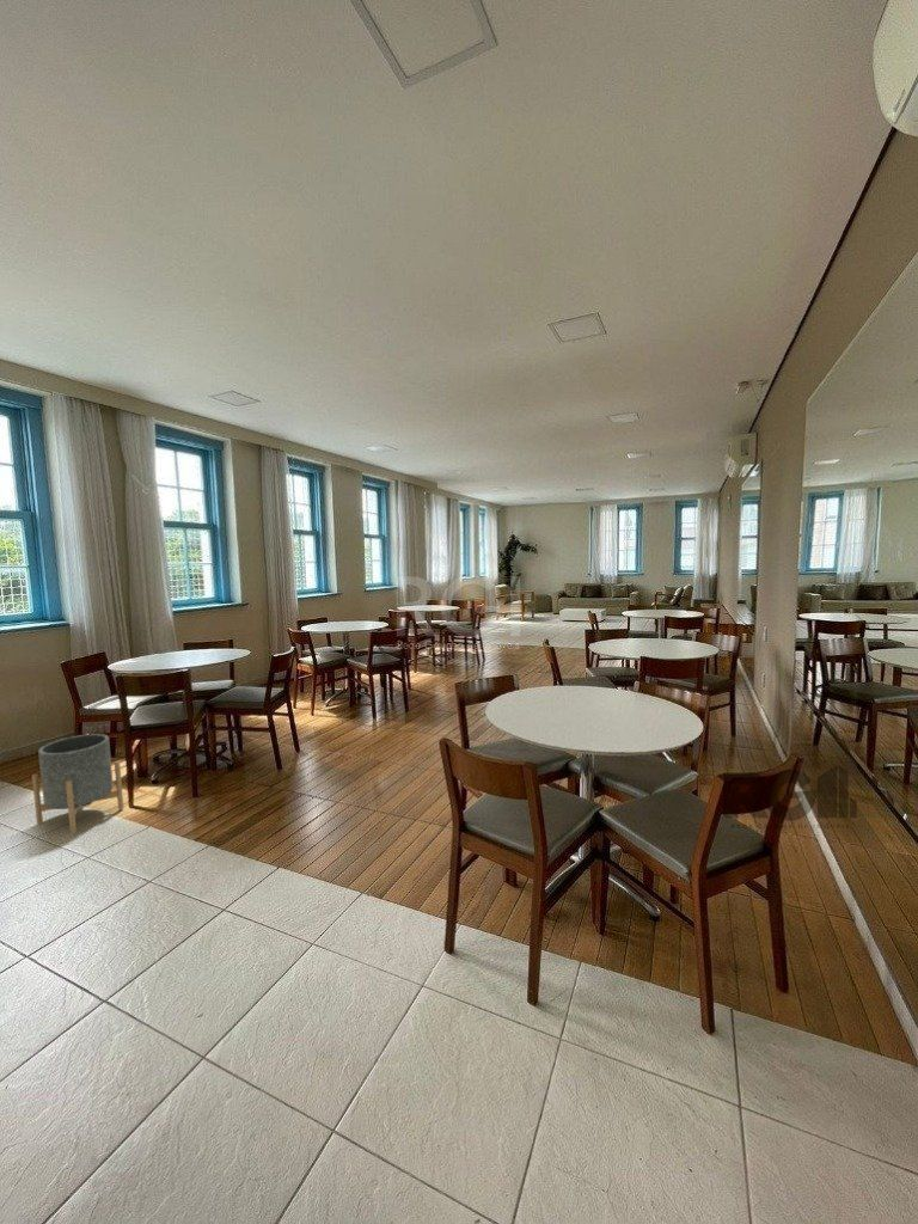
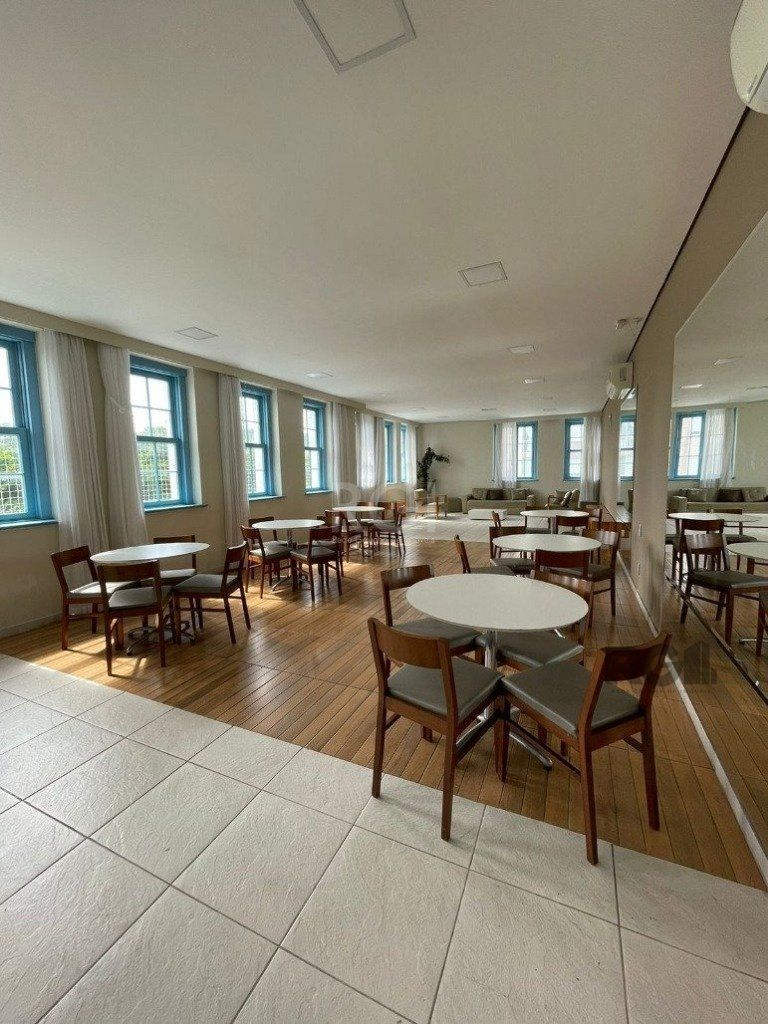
- planter (78, 779)
